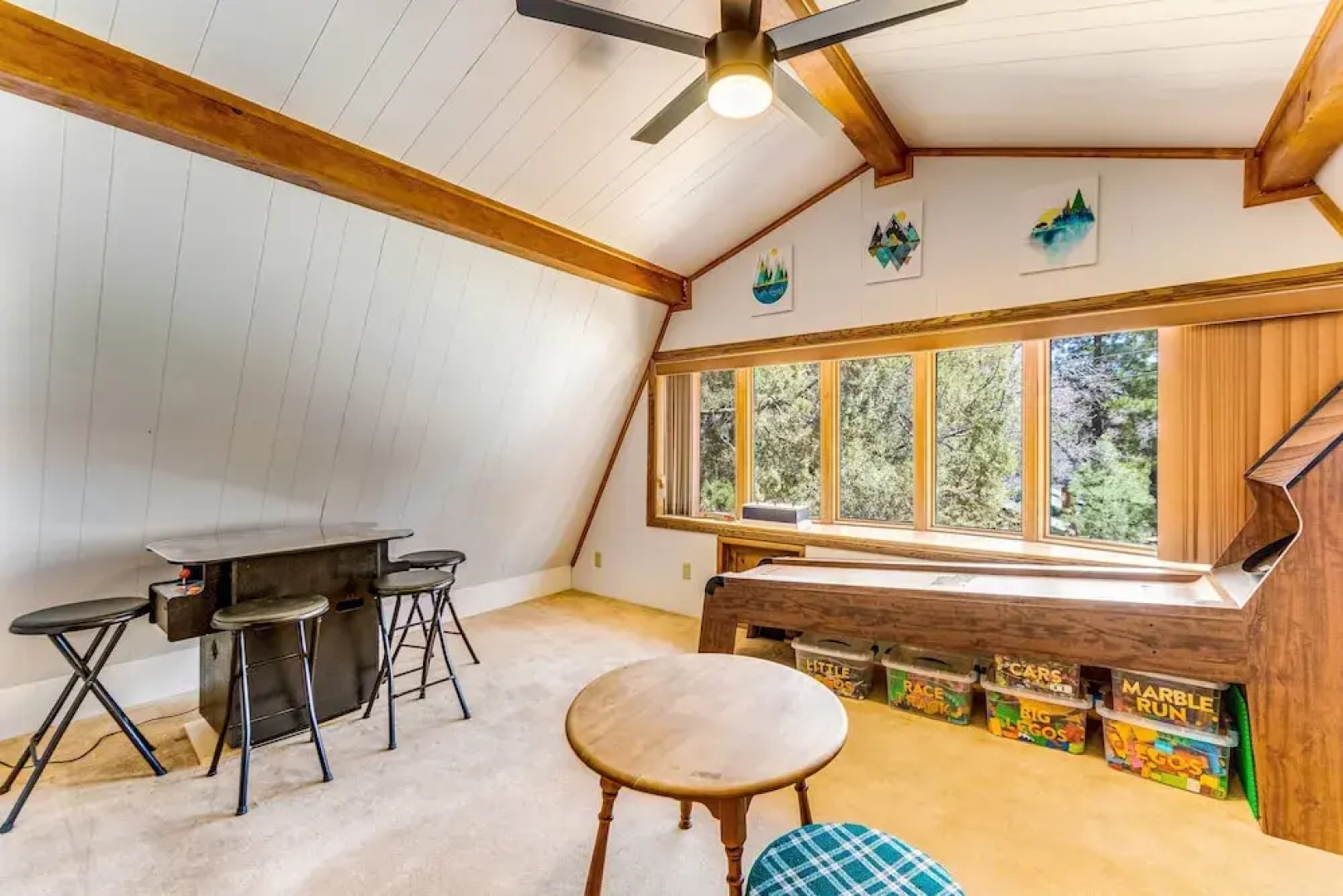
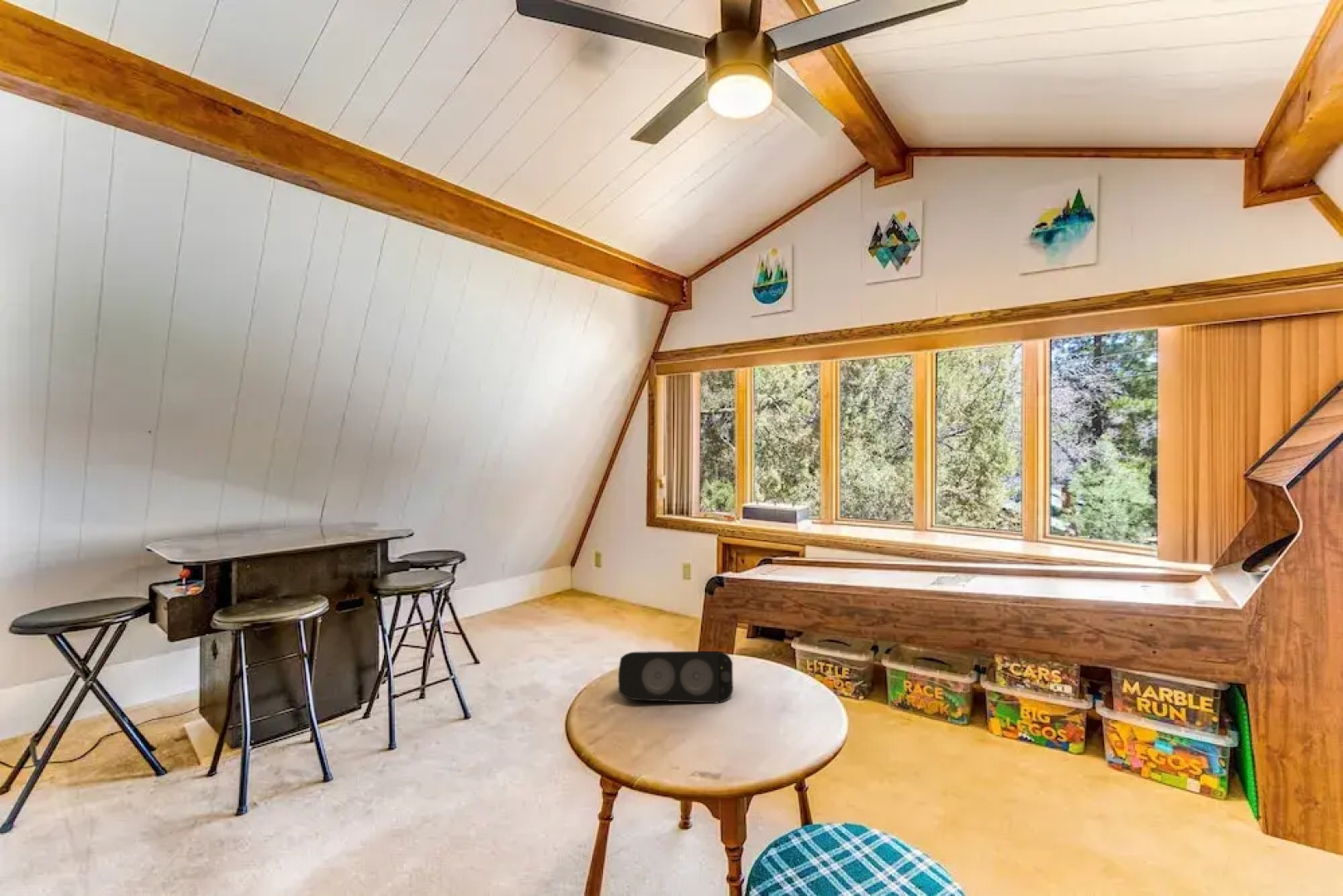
+ speaker (673, 669)
